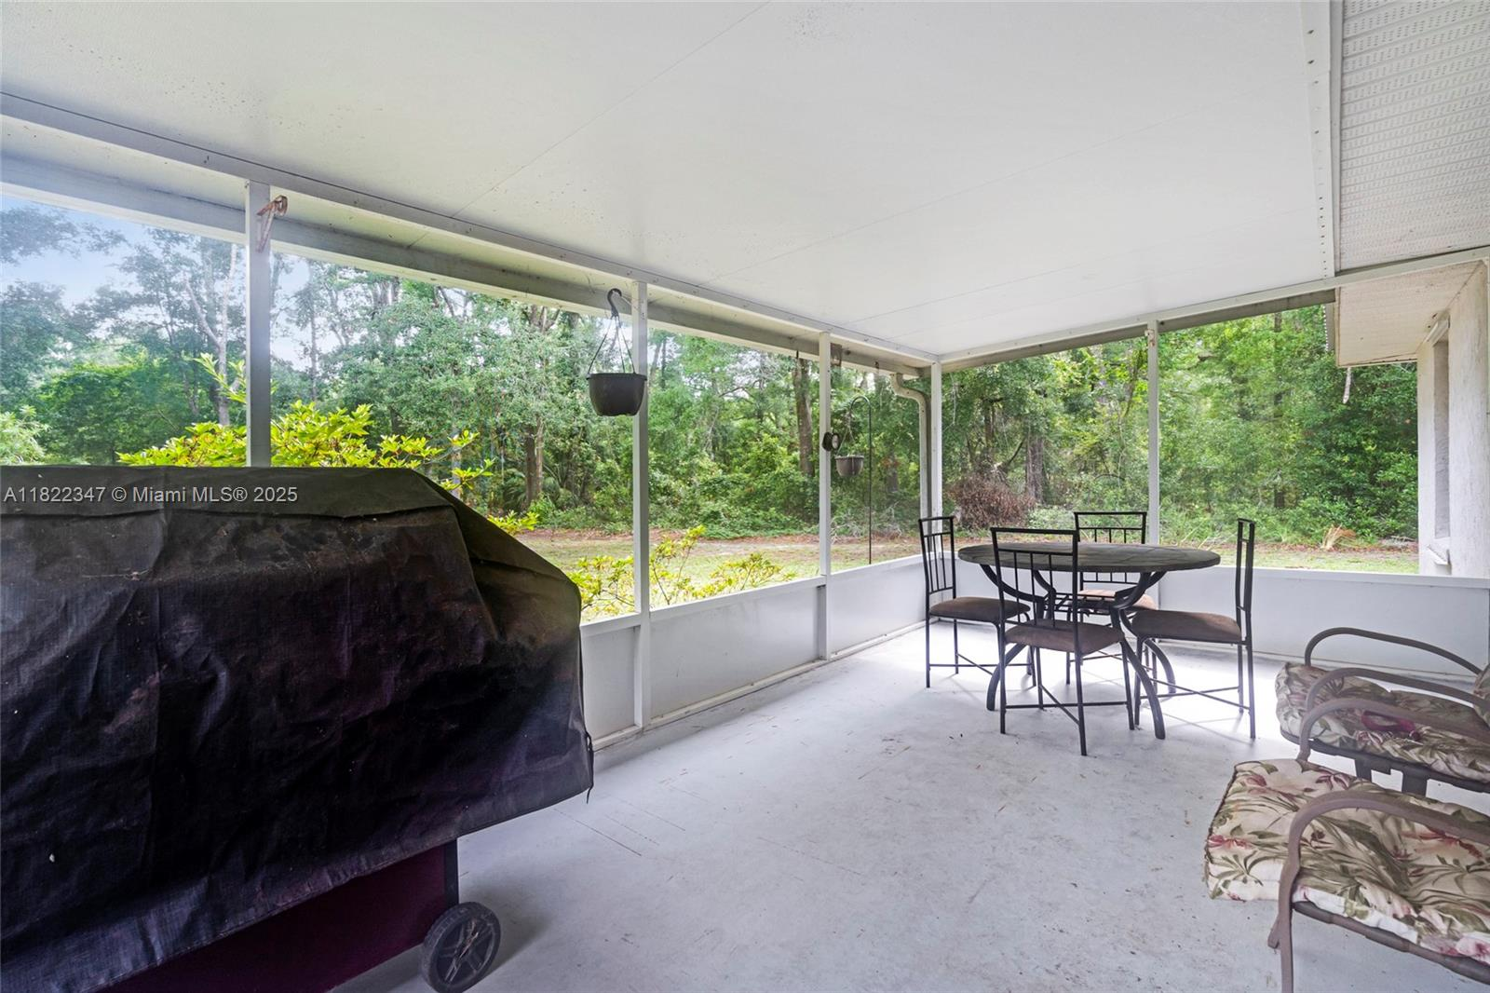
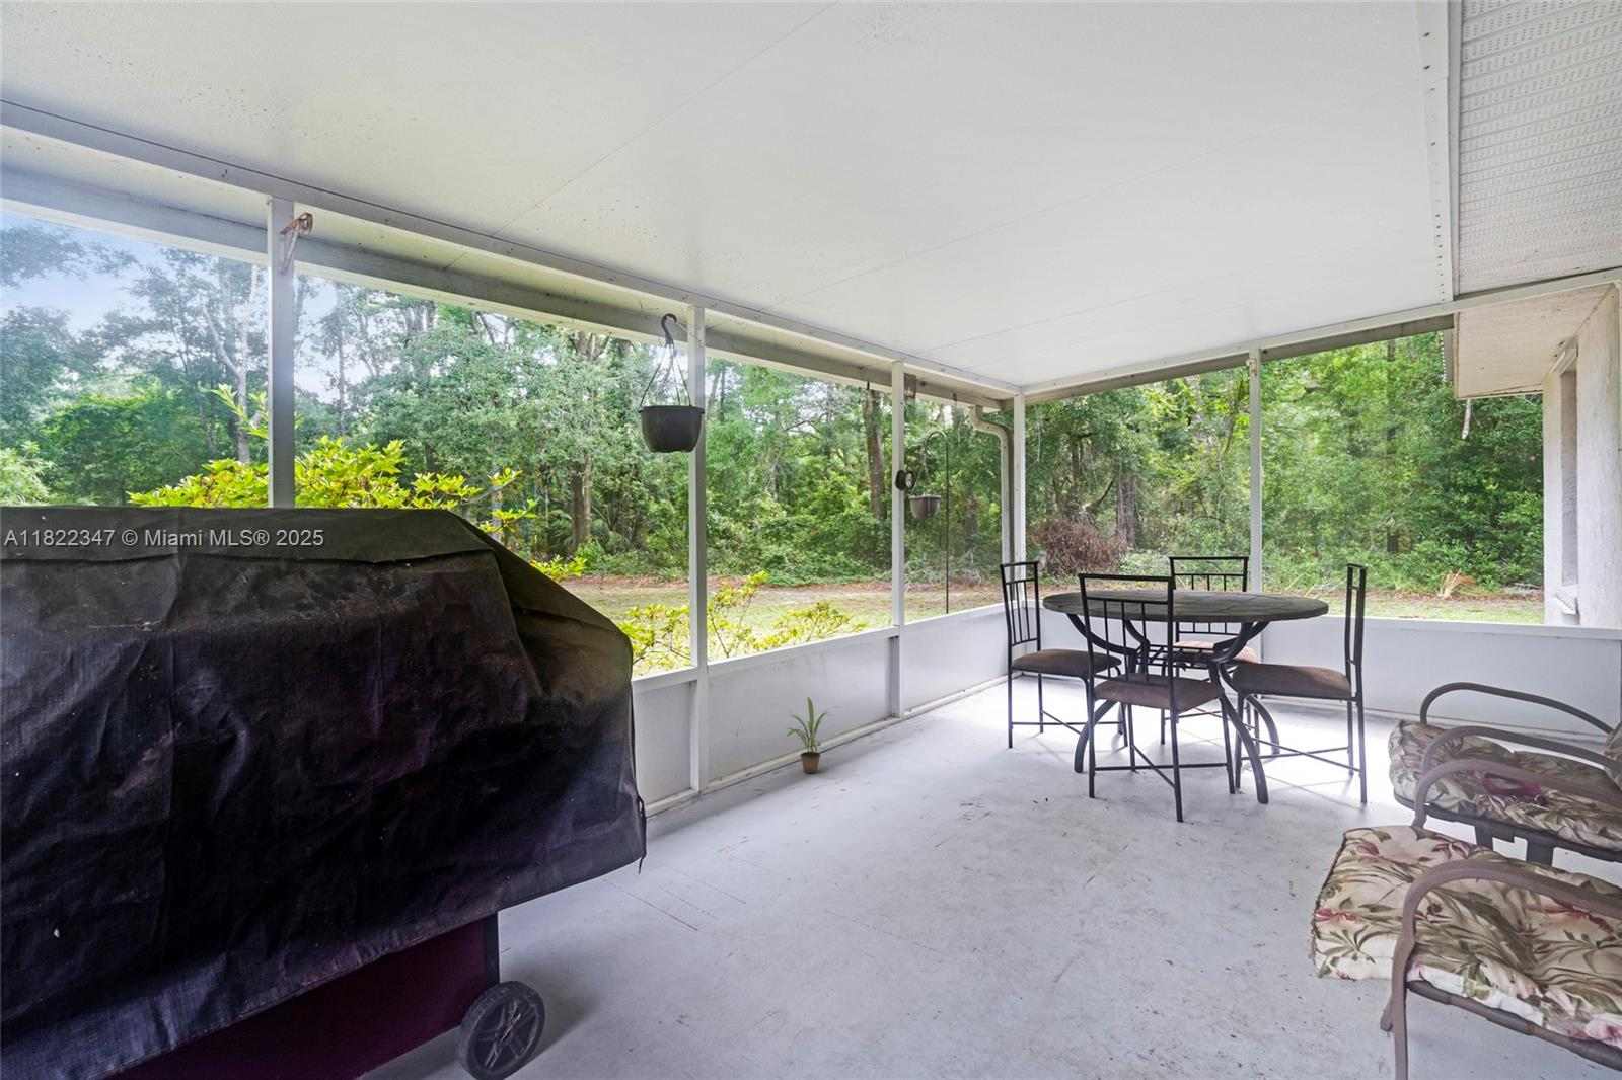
+ potted plant (814, 736)
